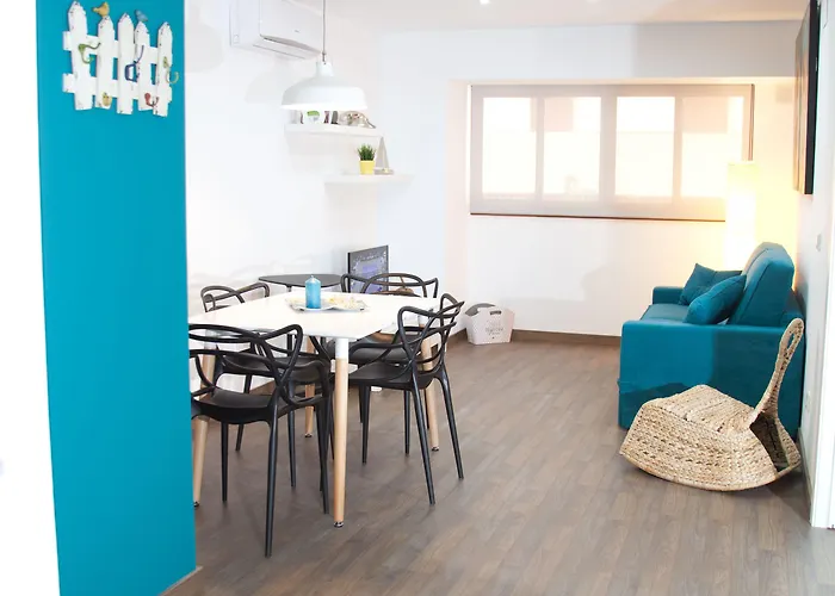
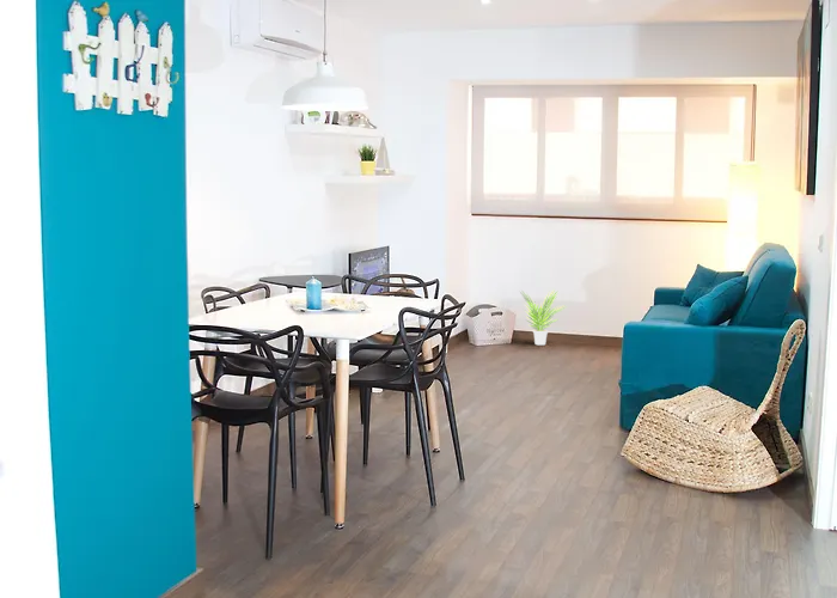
+ potted plant (539, 317)
